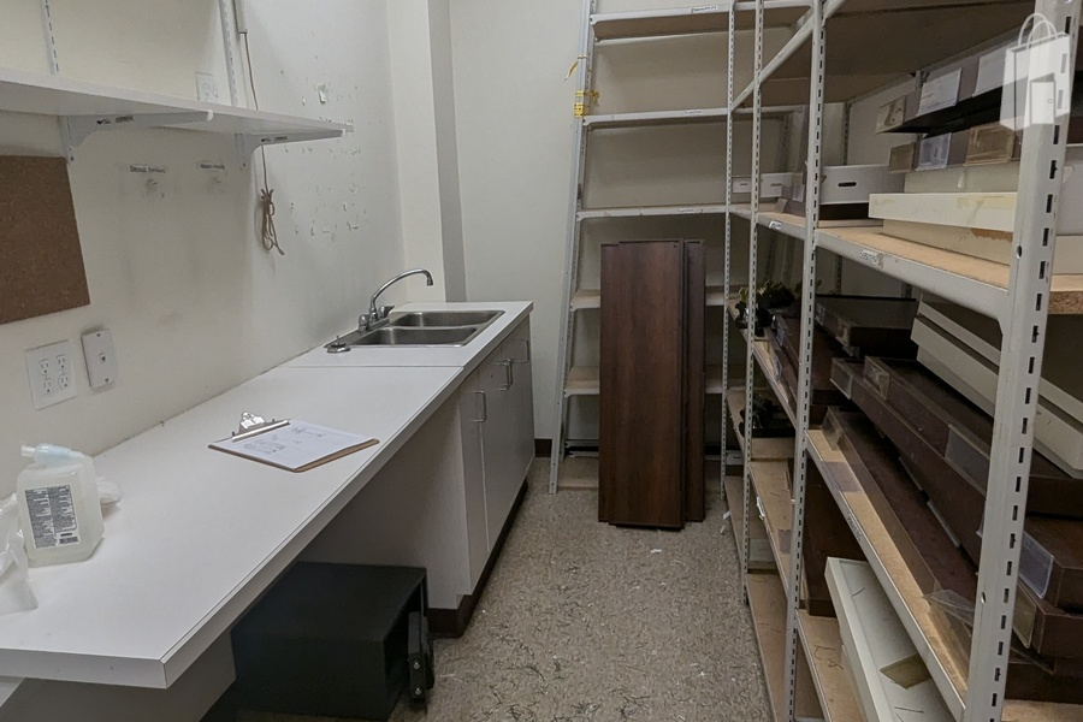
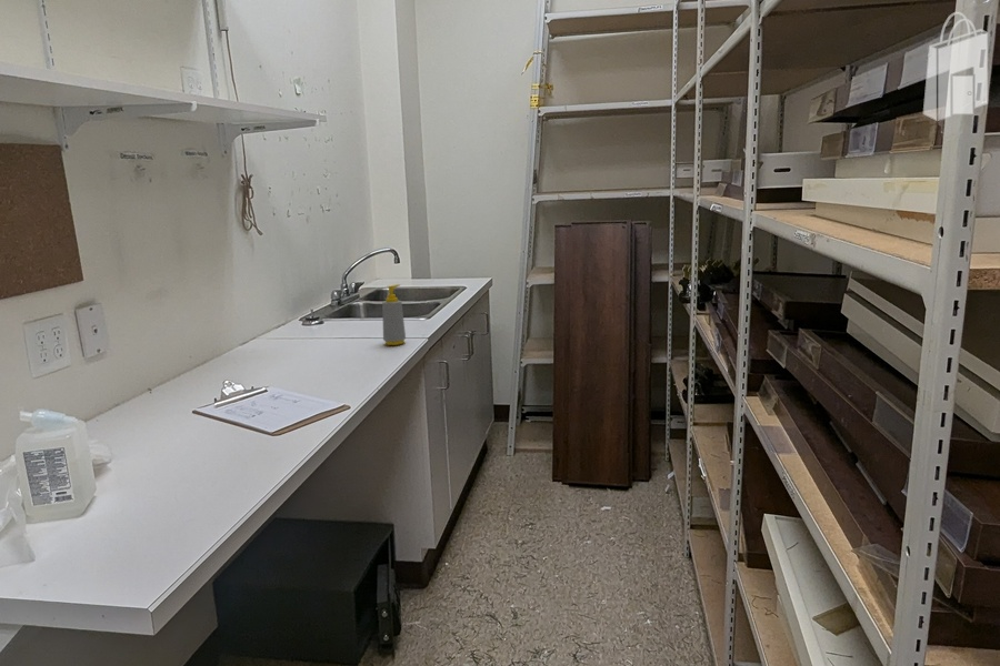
+ soap bottle (392, 314)
